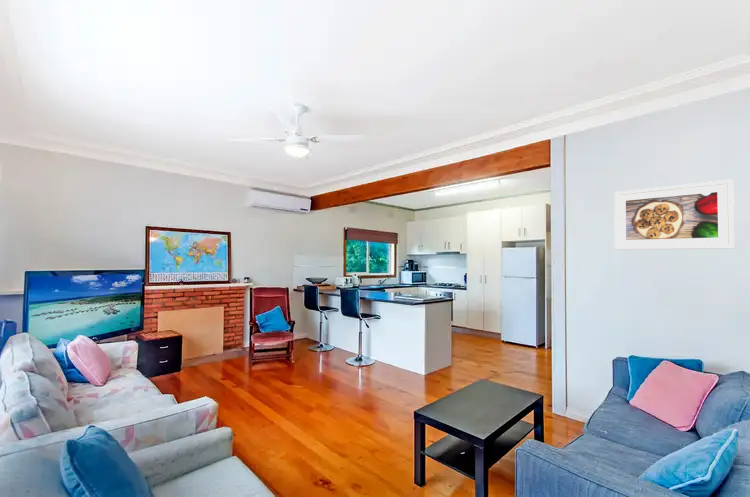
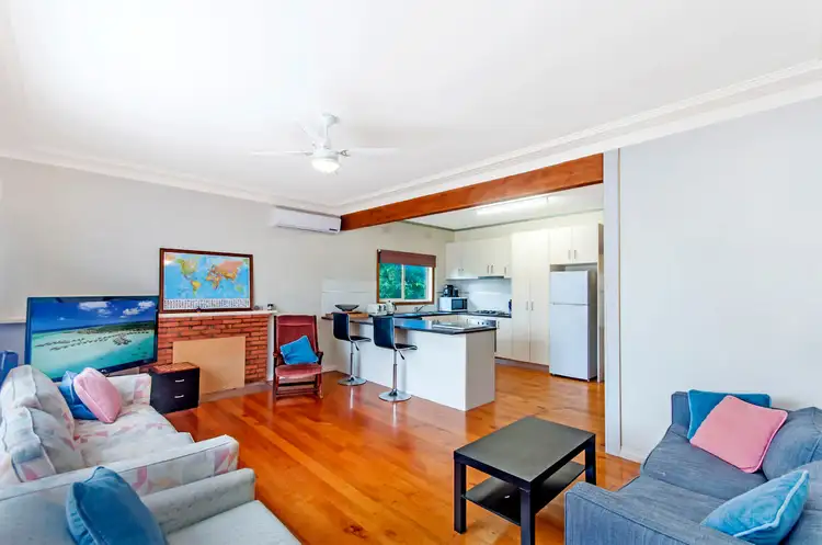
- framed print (668, 217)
